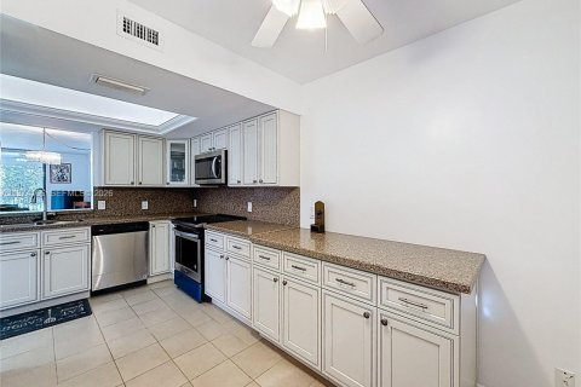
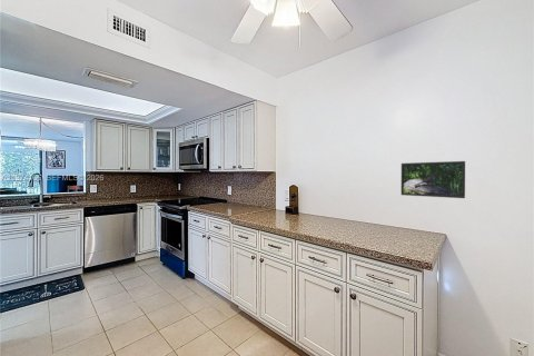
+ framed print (431, 179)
